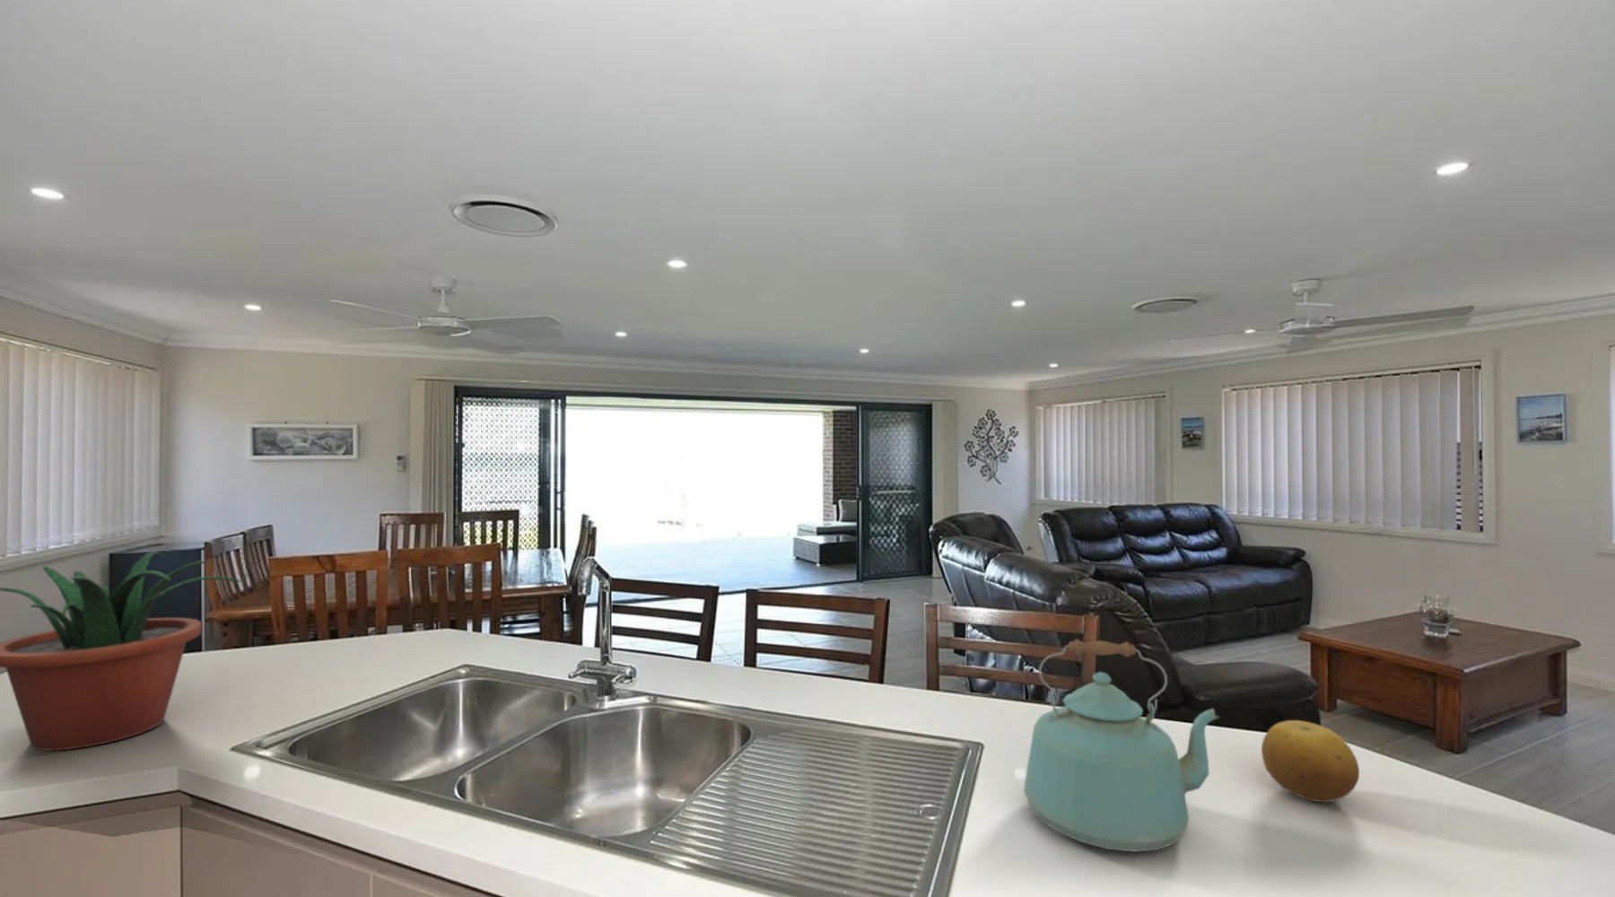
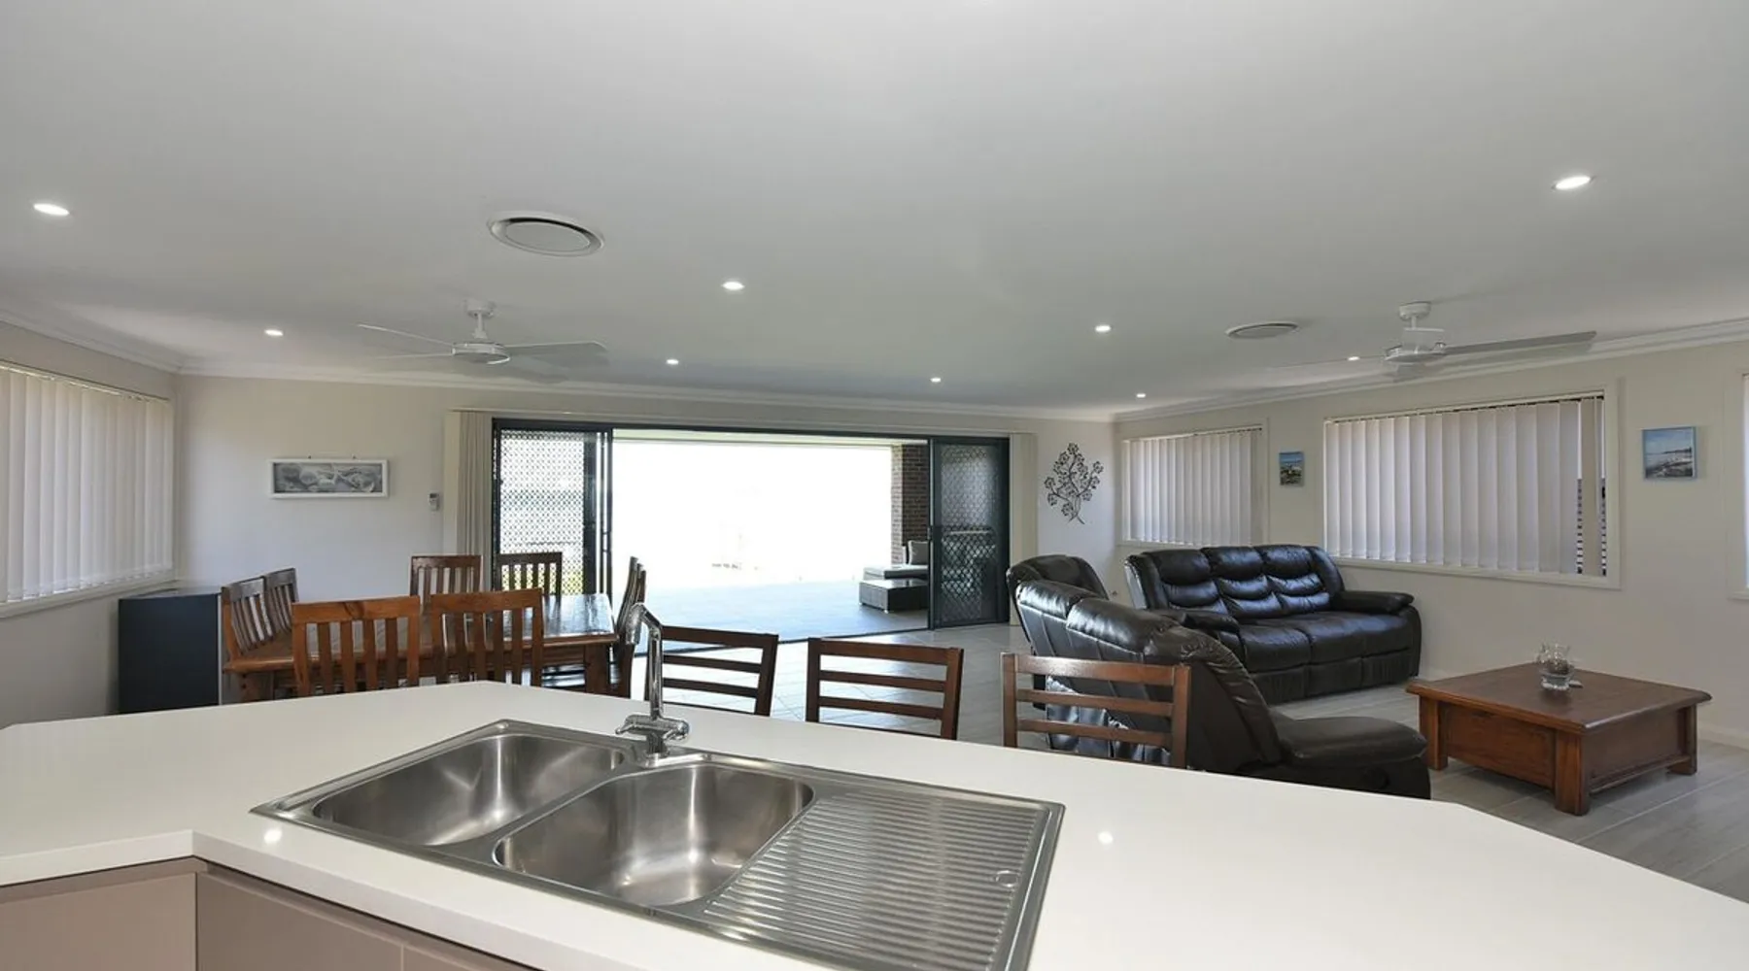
- kettle (1118, 730)
- fruit (1308, 760)
- potted plant (125, 642)
